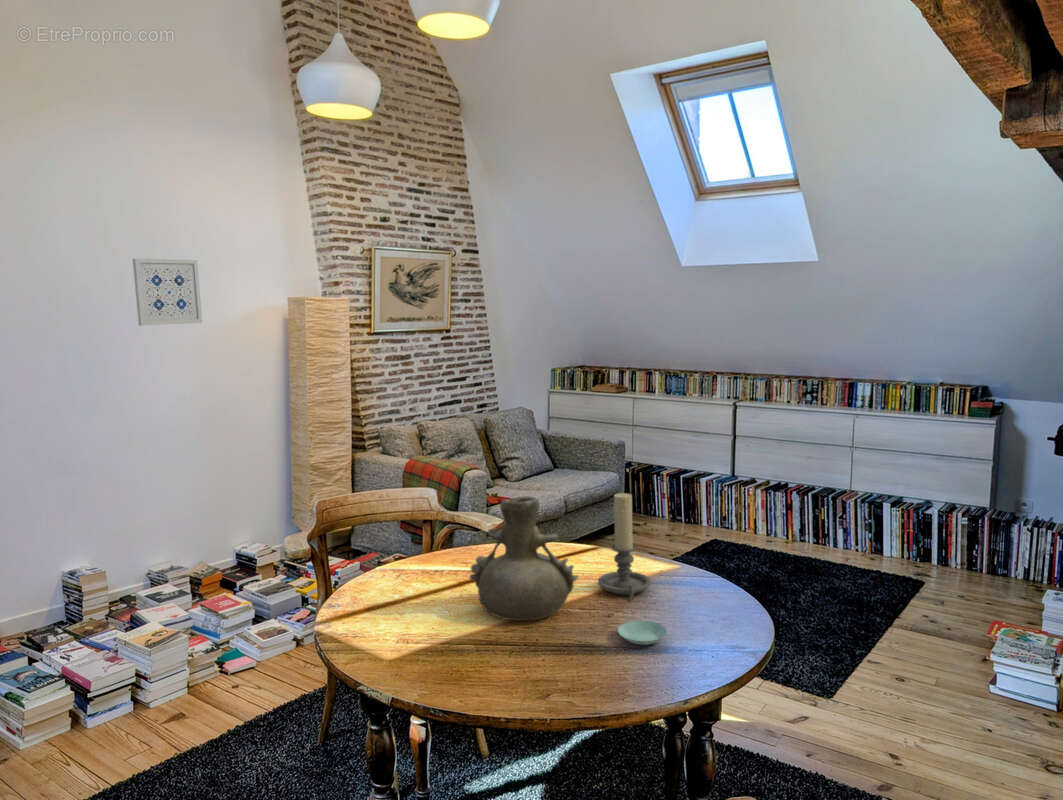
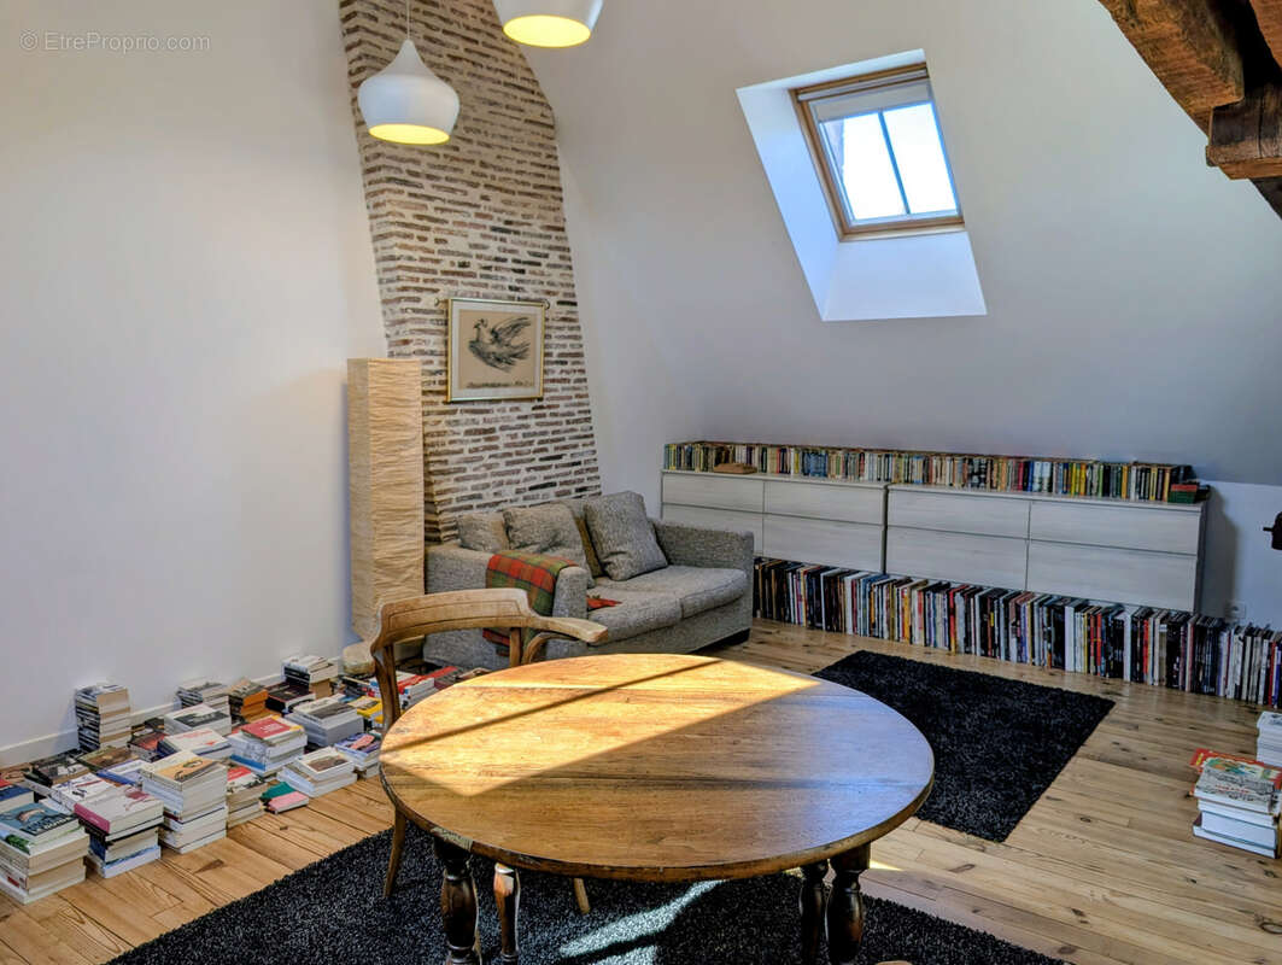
- saucer (642, 634)
- wall art (168, 291)
- vase (522, 553)
- candle holder (624, 542)
